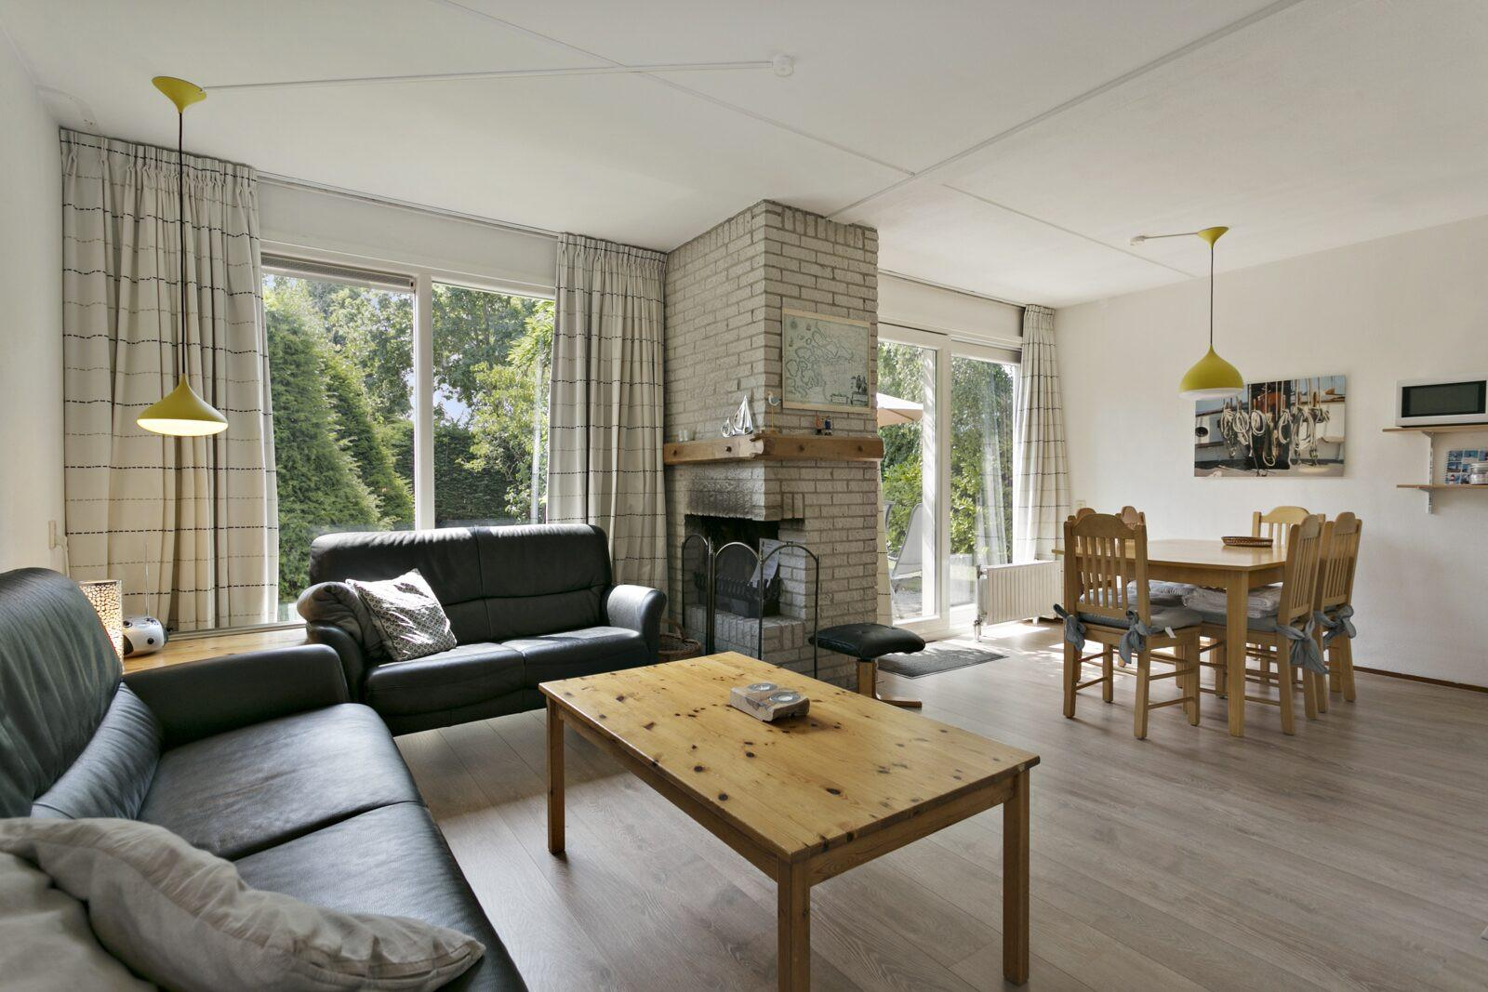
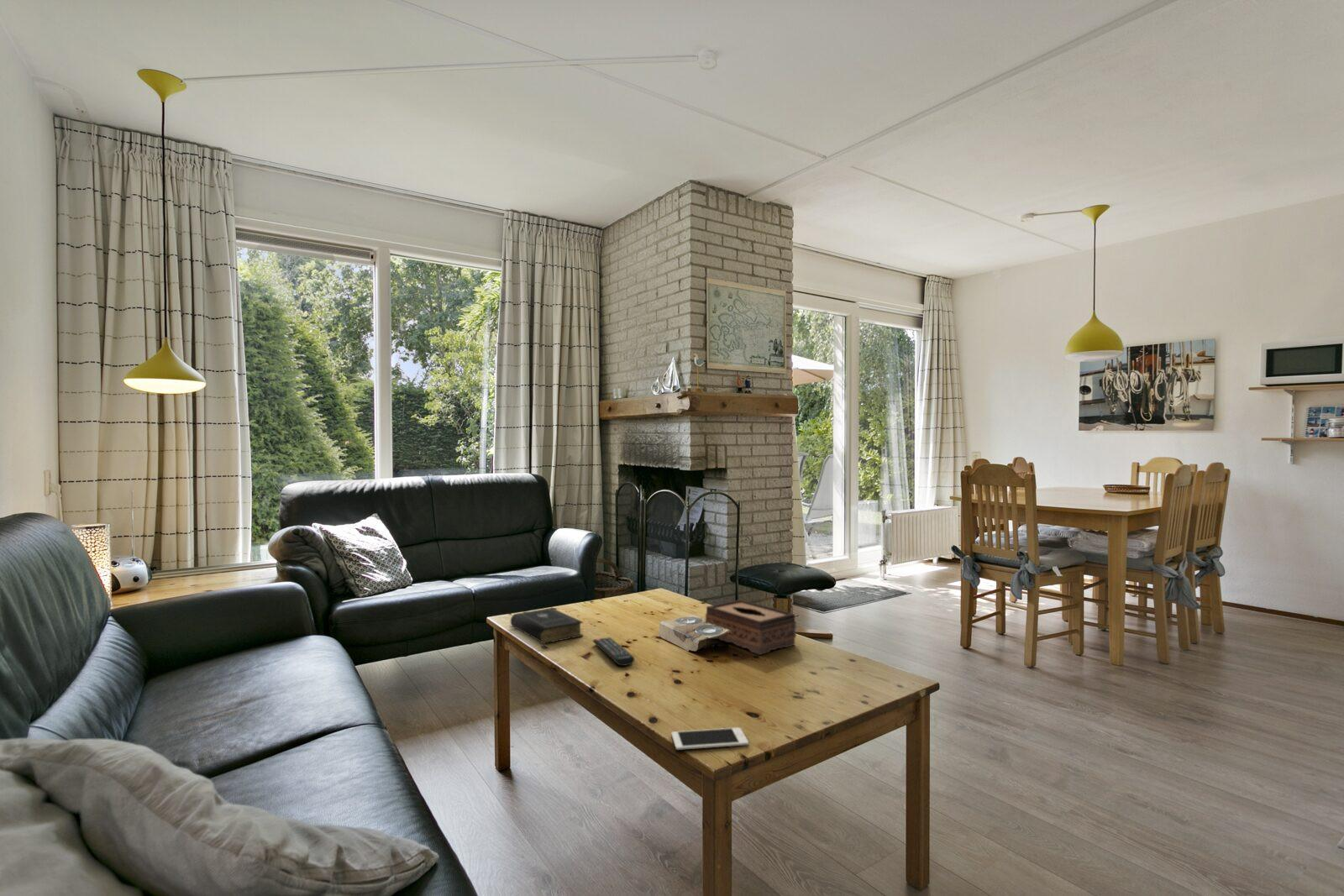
+ book (550, 624)
+ remote control (612, 650)
+ tissue box (749, 625)
+ cell phone (709, 738)
